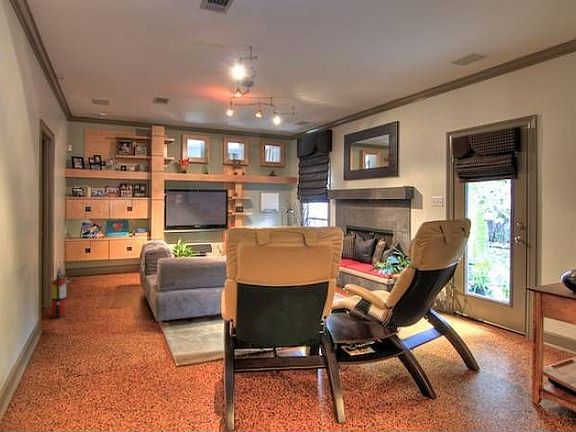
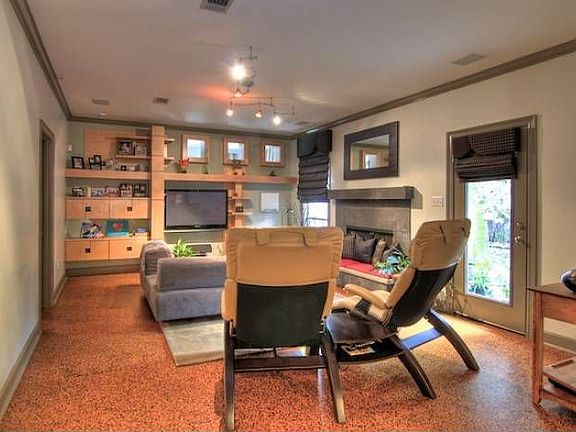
- fire extinguisher (61, 292)
